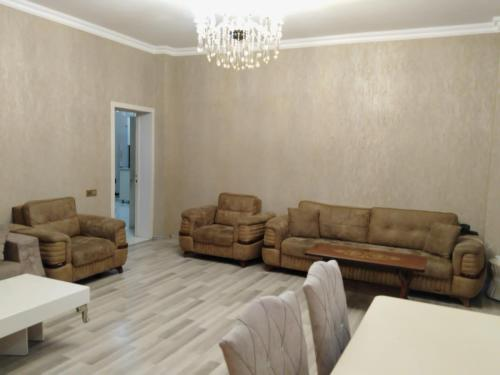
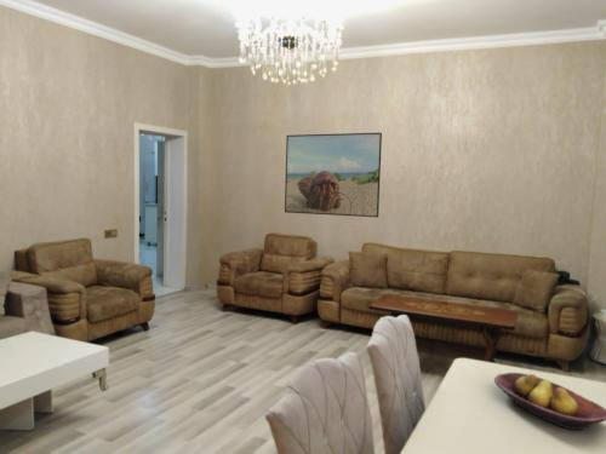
+ fruit bowl (547, 396)
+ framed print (330, 174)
